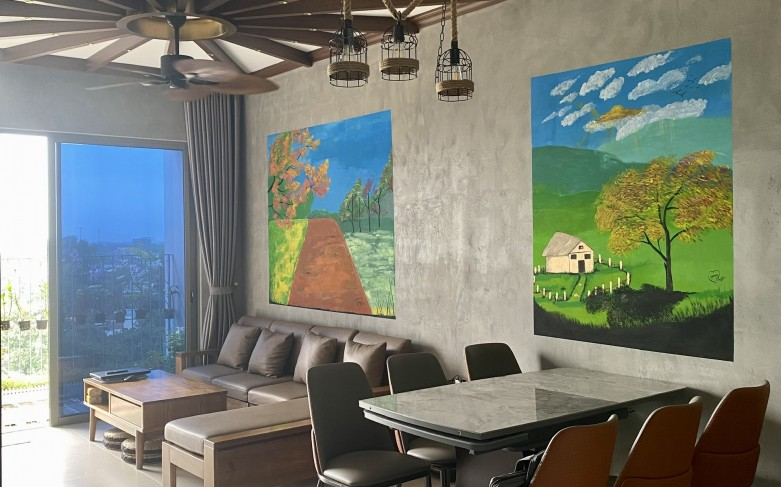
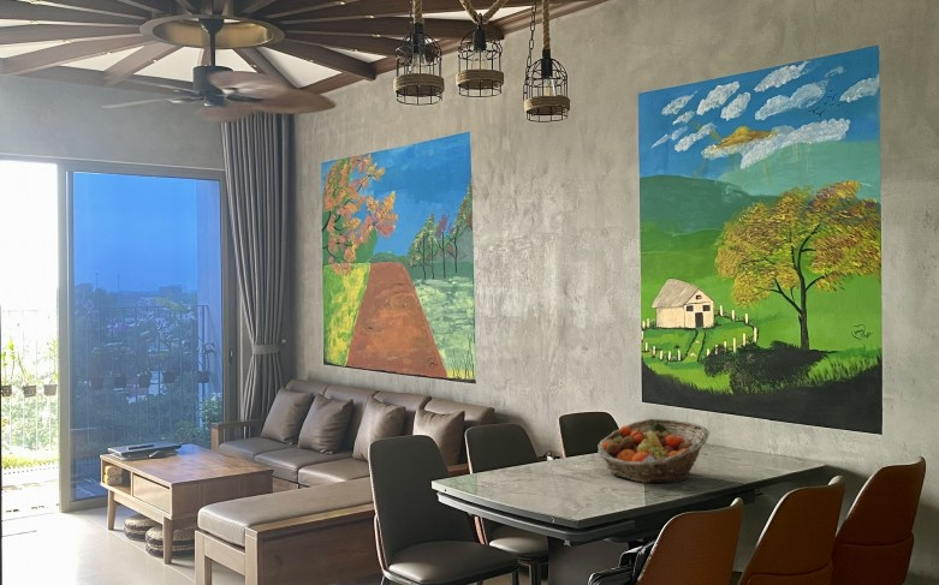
+ fruit basket (652, 449)
